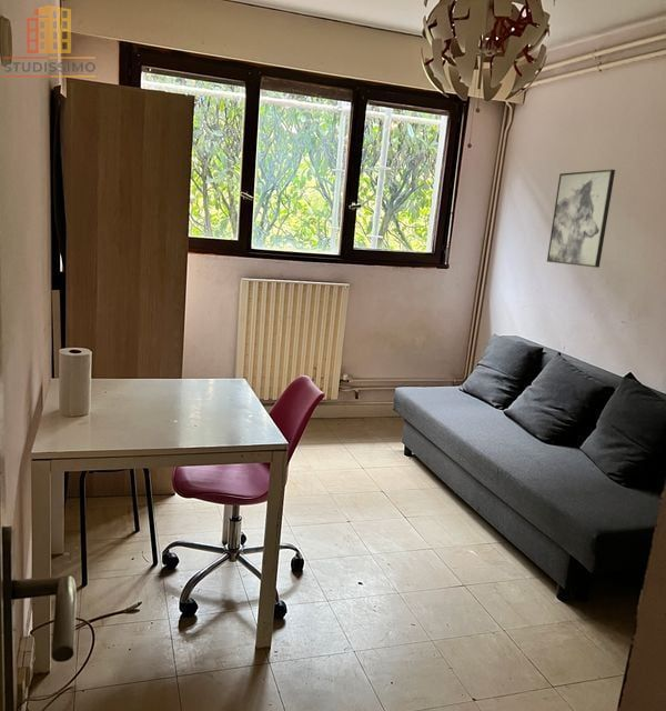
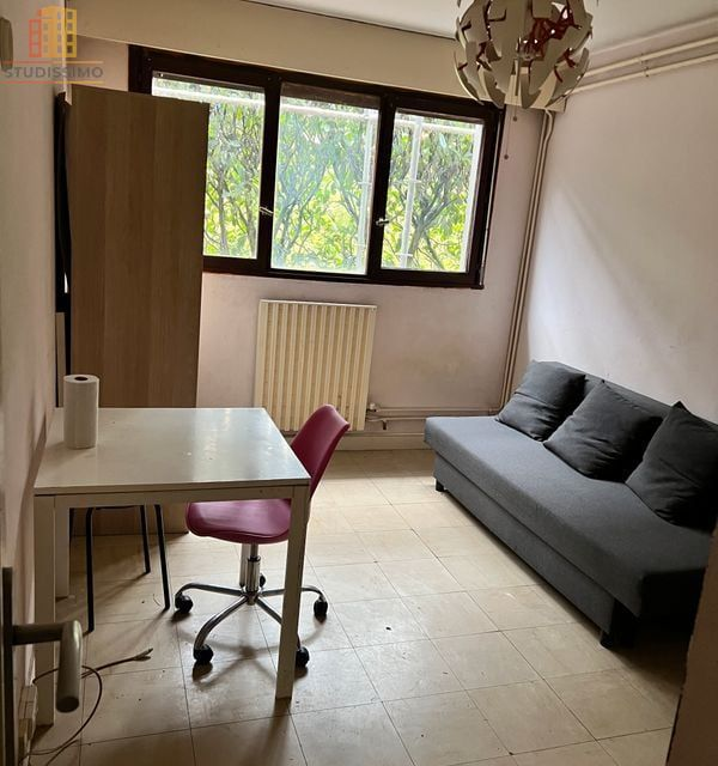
- wall art (578, 218)
